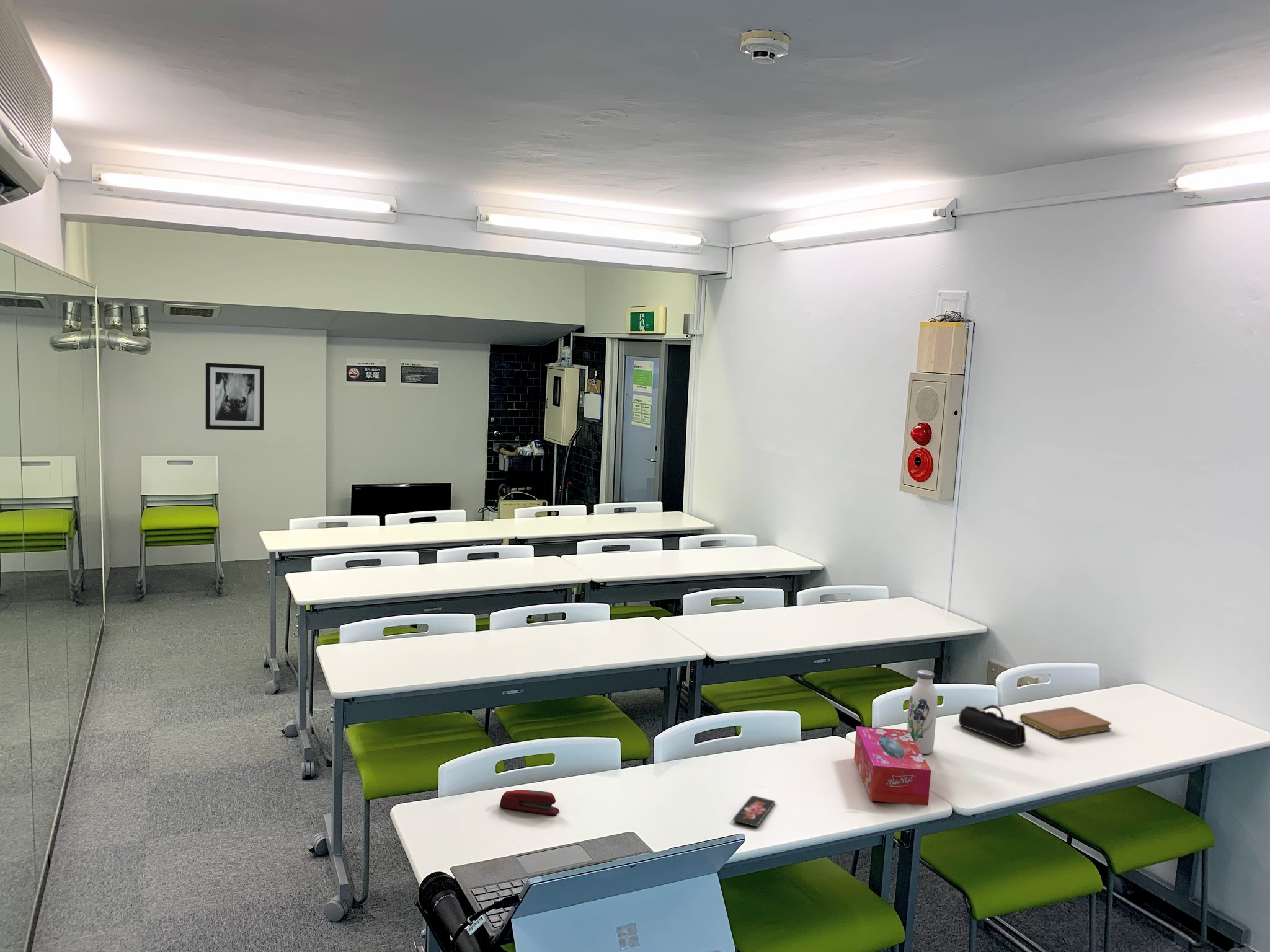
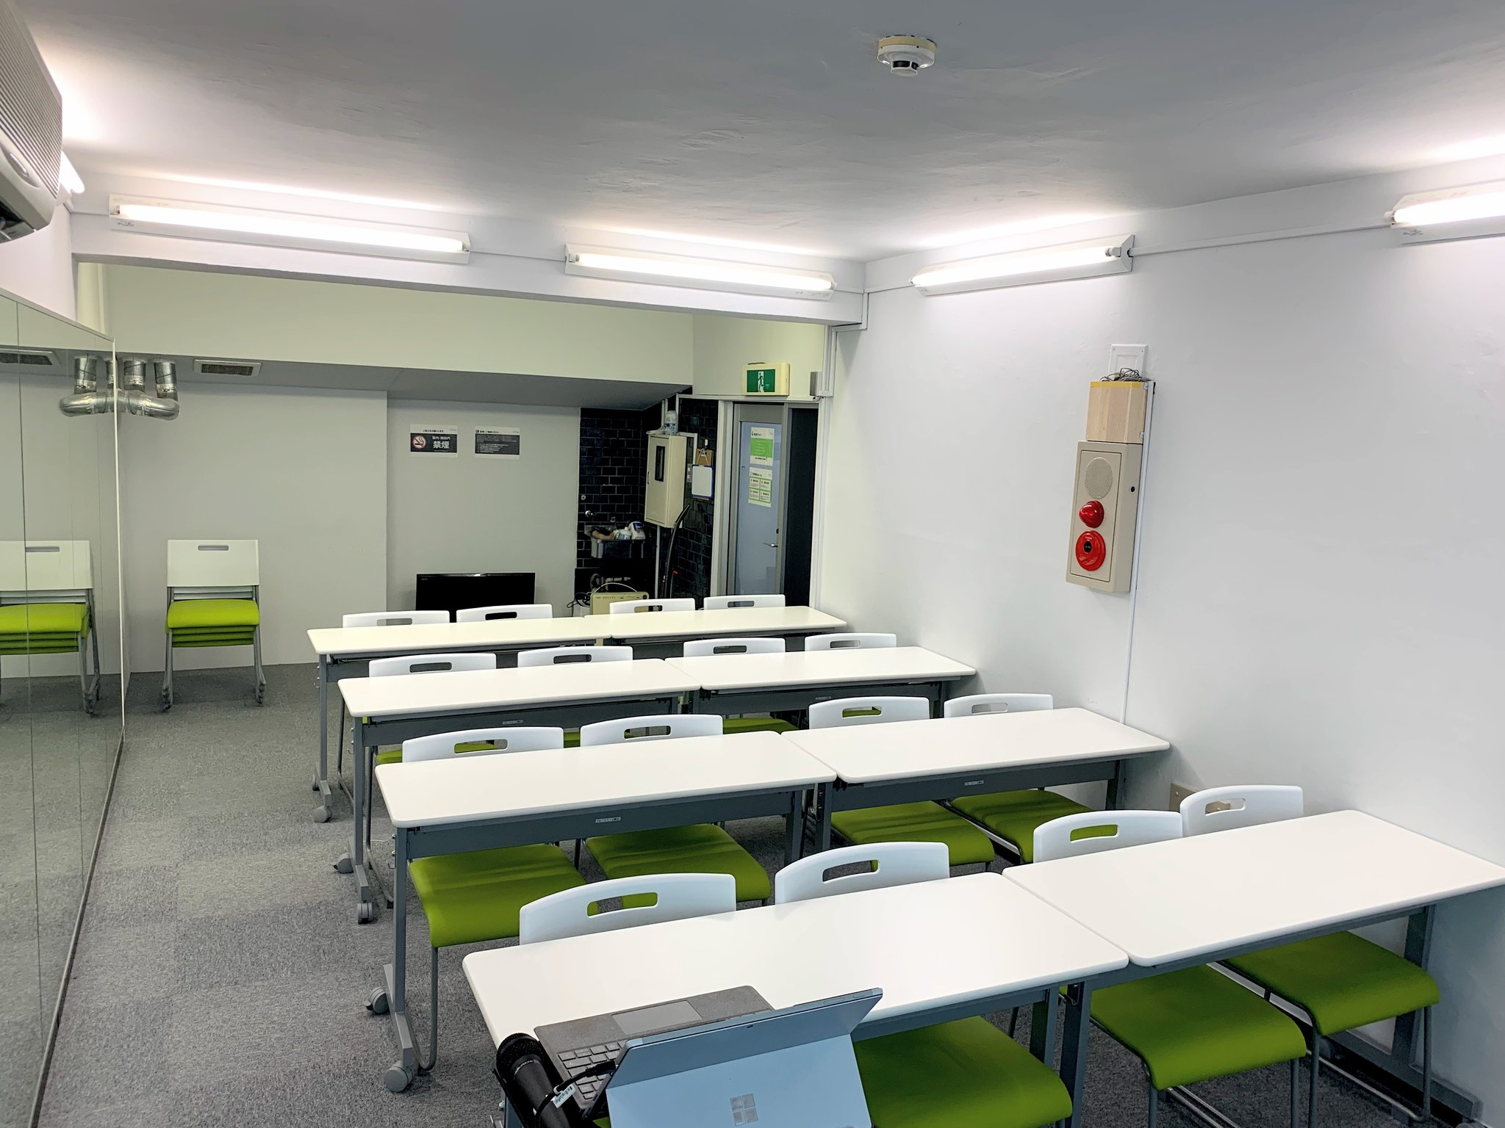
- pencil case (992, 720)
- wall art (235, 397)
- water bottle (922, 710)
- stapler (529, 800)
- notebook (1065, 721)
- smartphone (754, 811)
- tissue box (890, 764)
